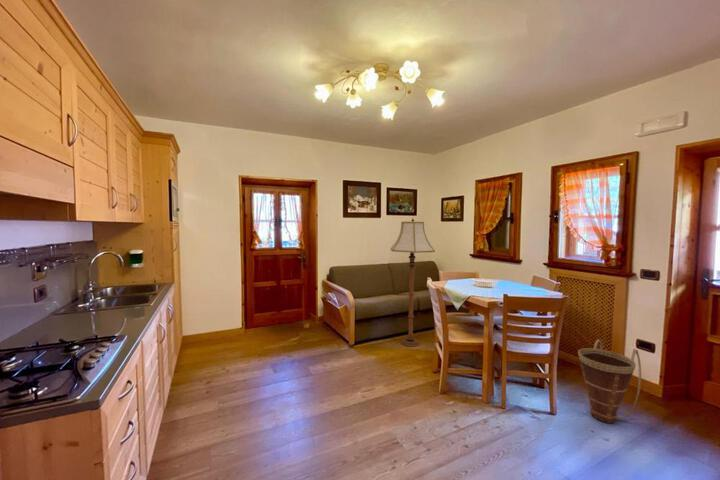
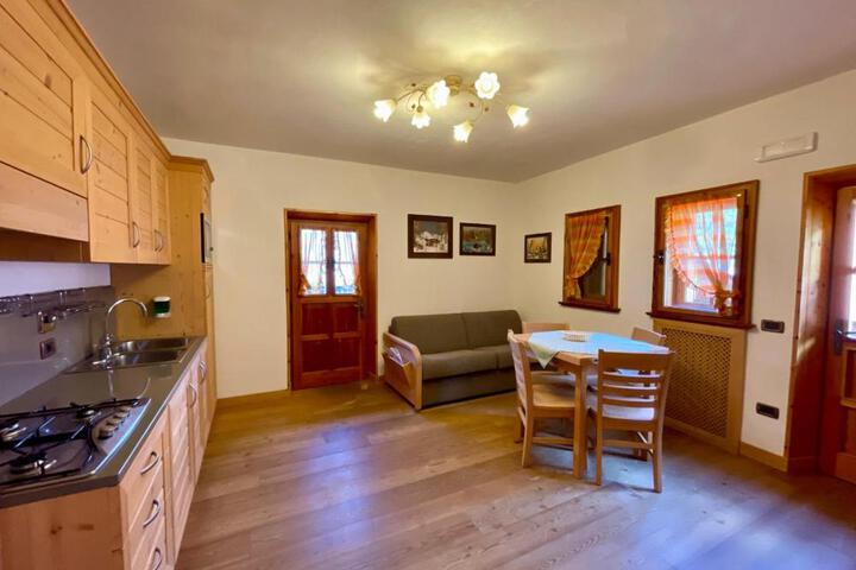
- floor lamp (411, 280)
- basket (608, 379)
